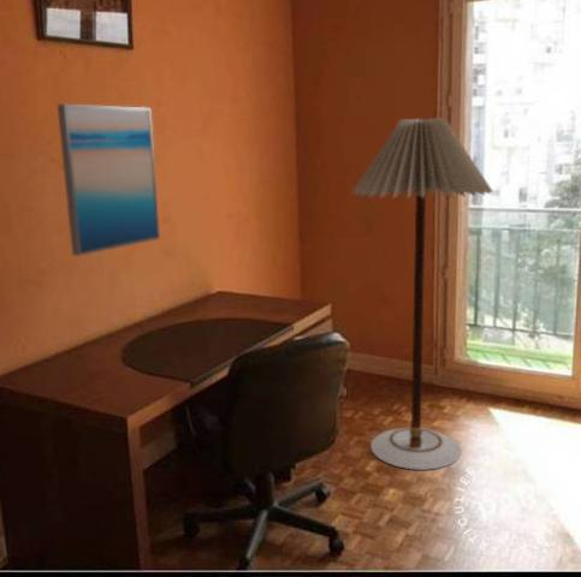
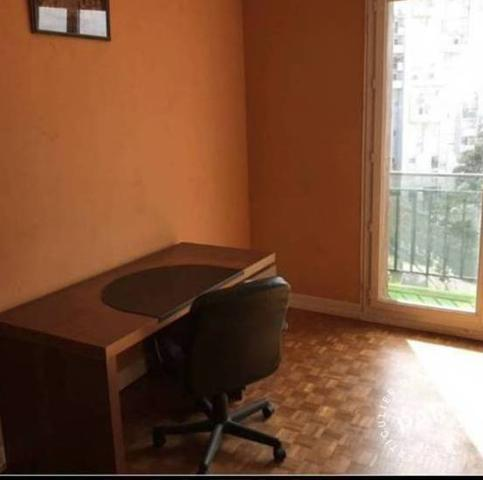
- floor lamp (419, 292)
- wall art (113, 178)
